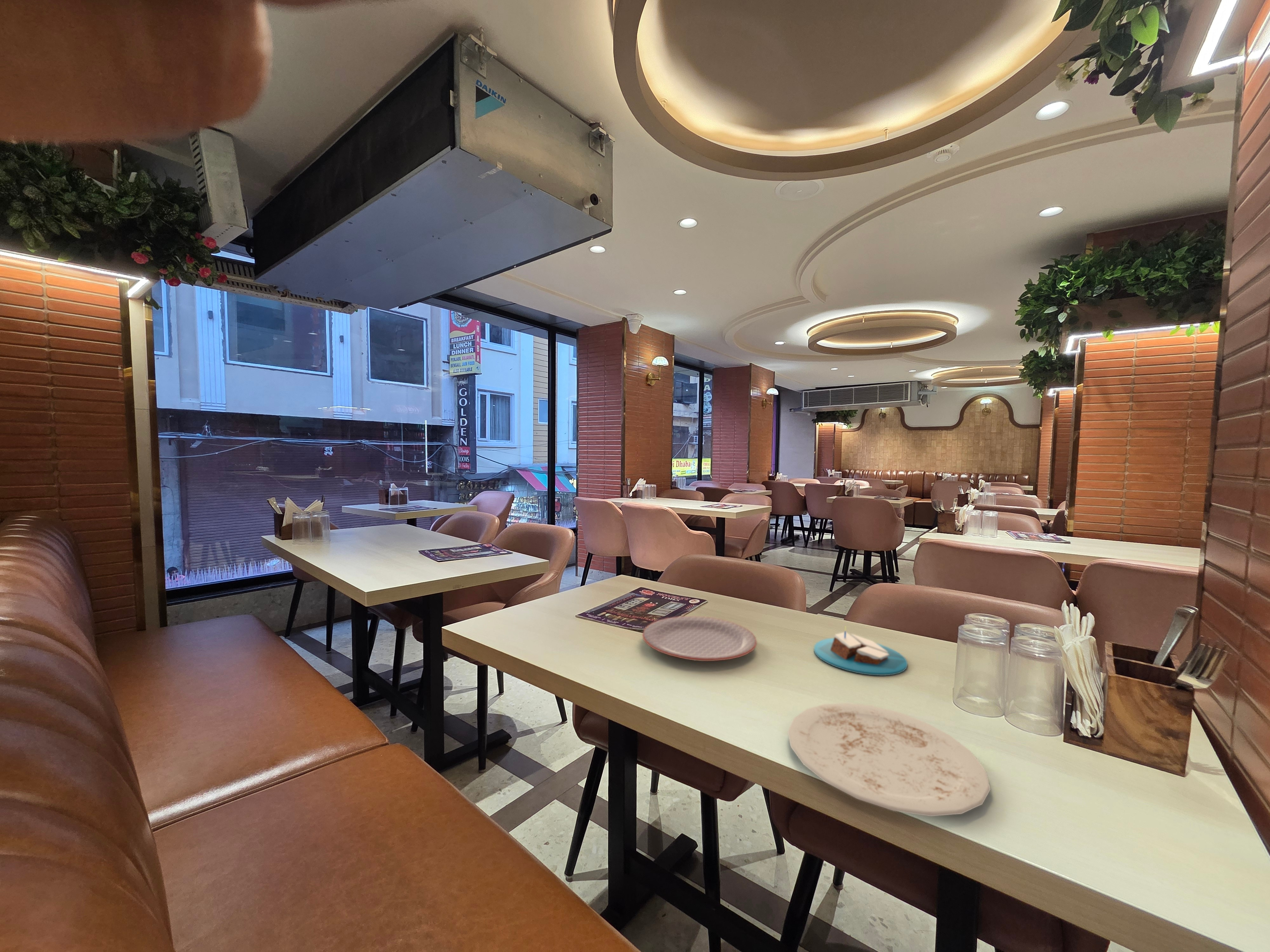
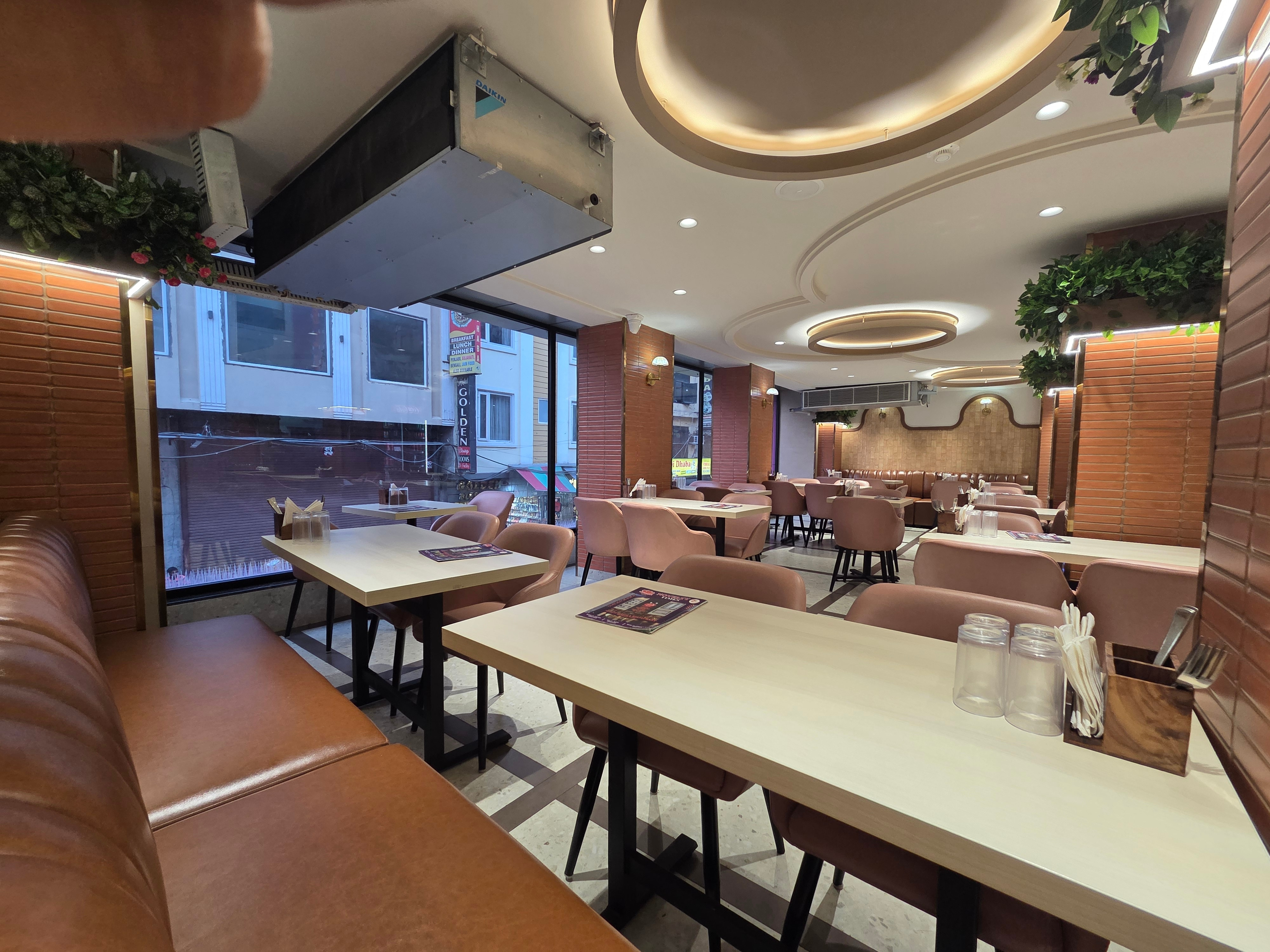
- plate (698, 639)
- candle (859, 642)
- plate (881, 752)
